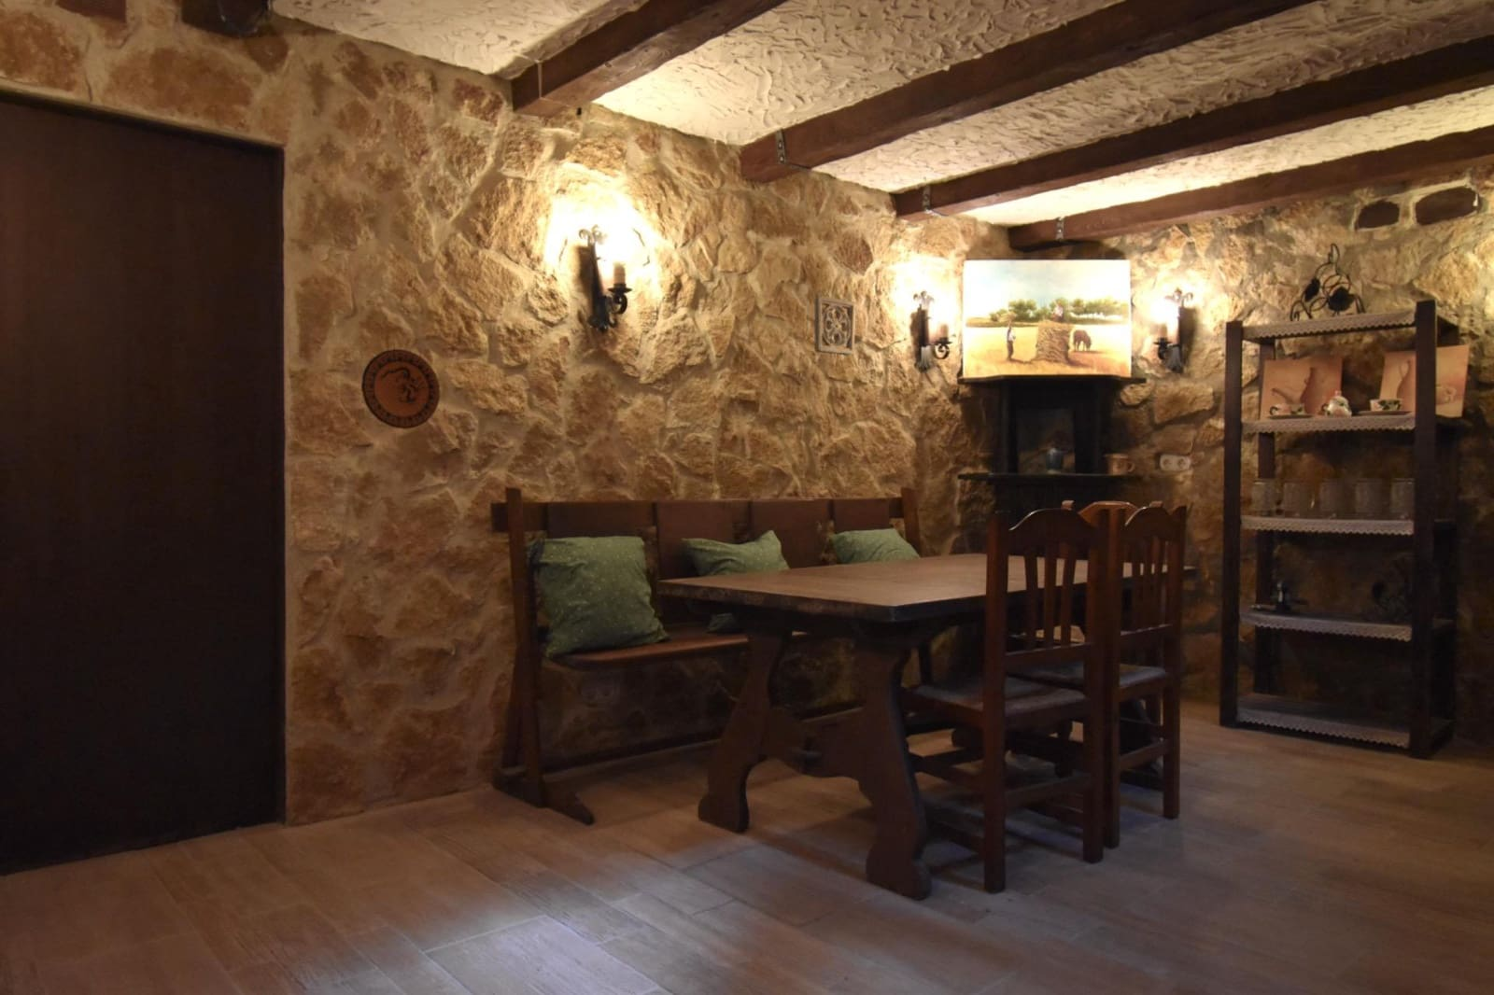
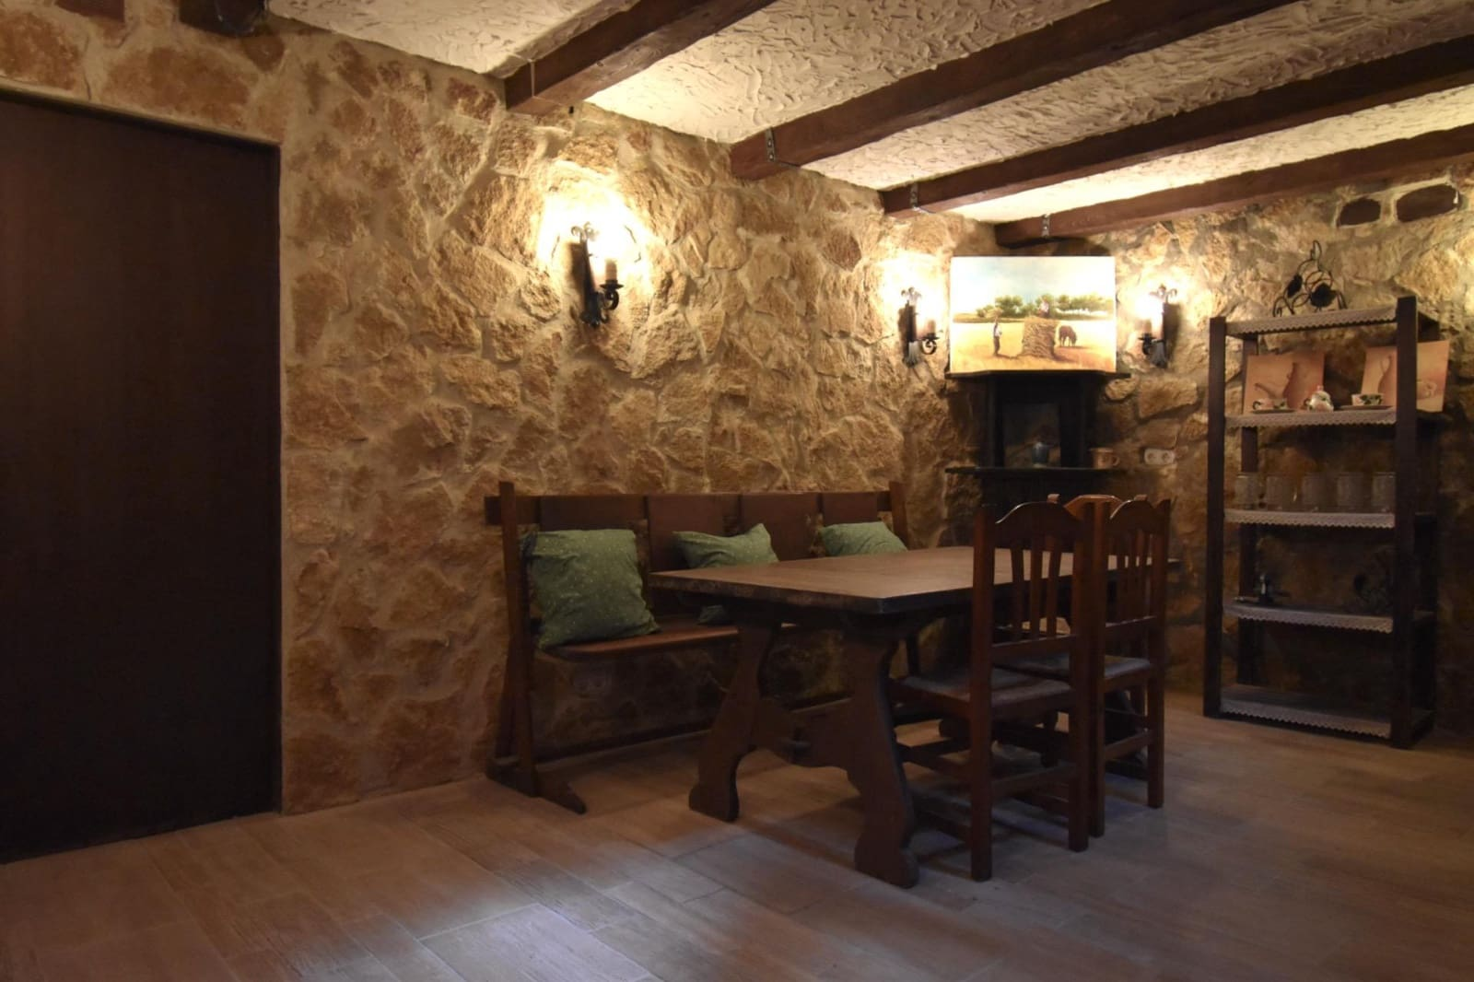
- decorative plate (401, 389)
- wall ornament (835, 325)
